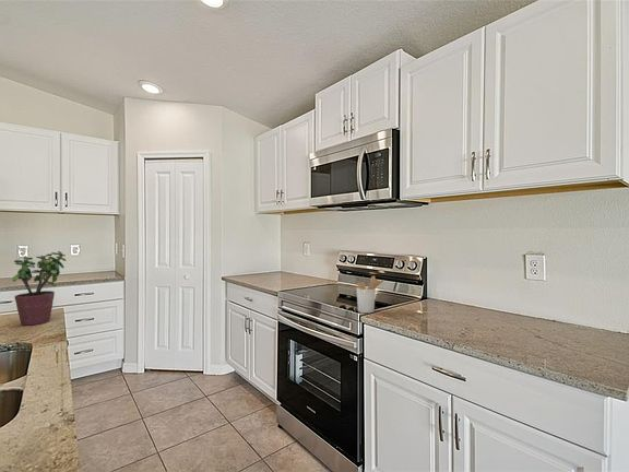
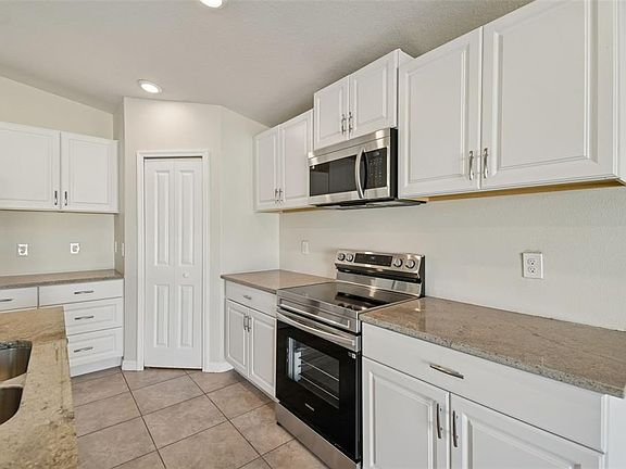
- potted plant (37, 286)
- utensil holder (369, 294)
